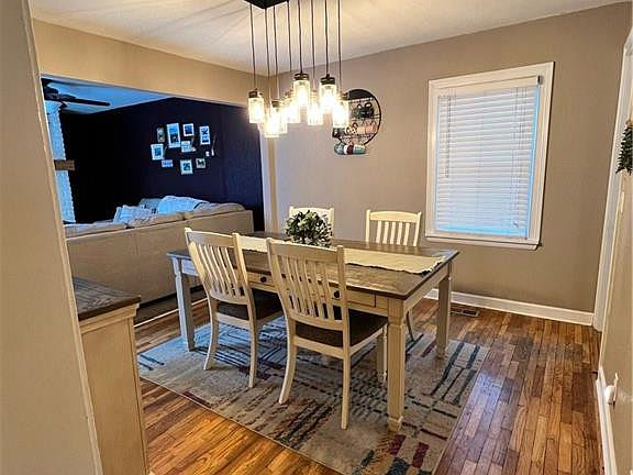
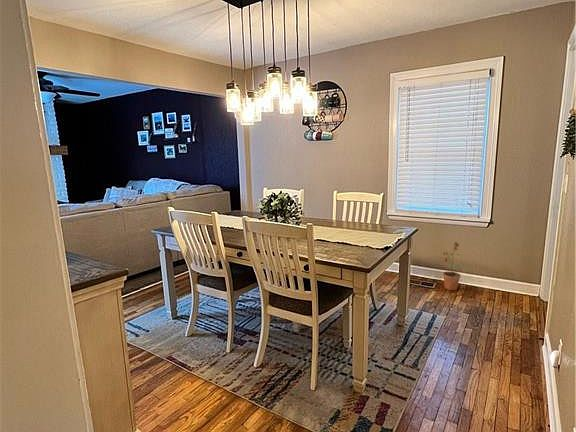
+ potted plant (451, 266)
